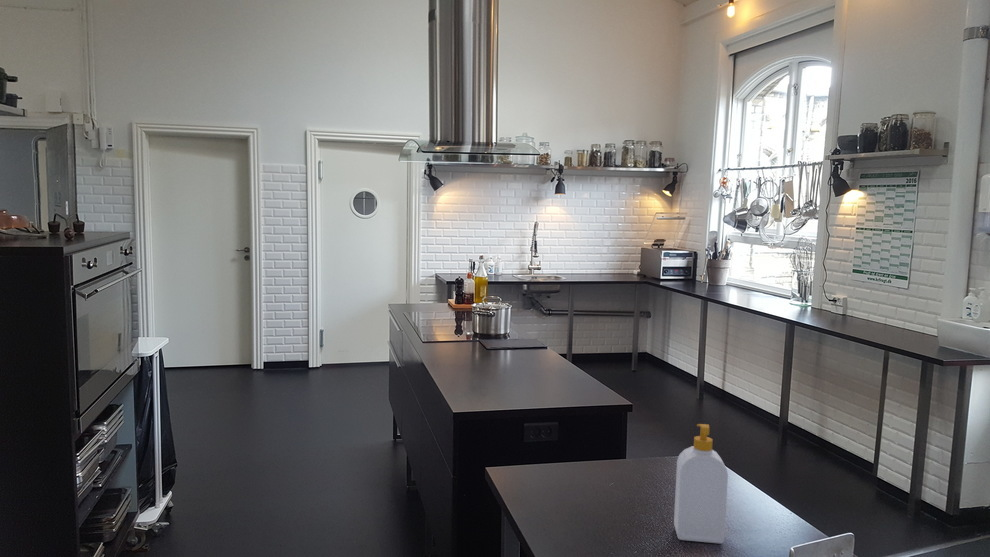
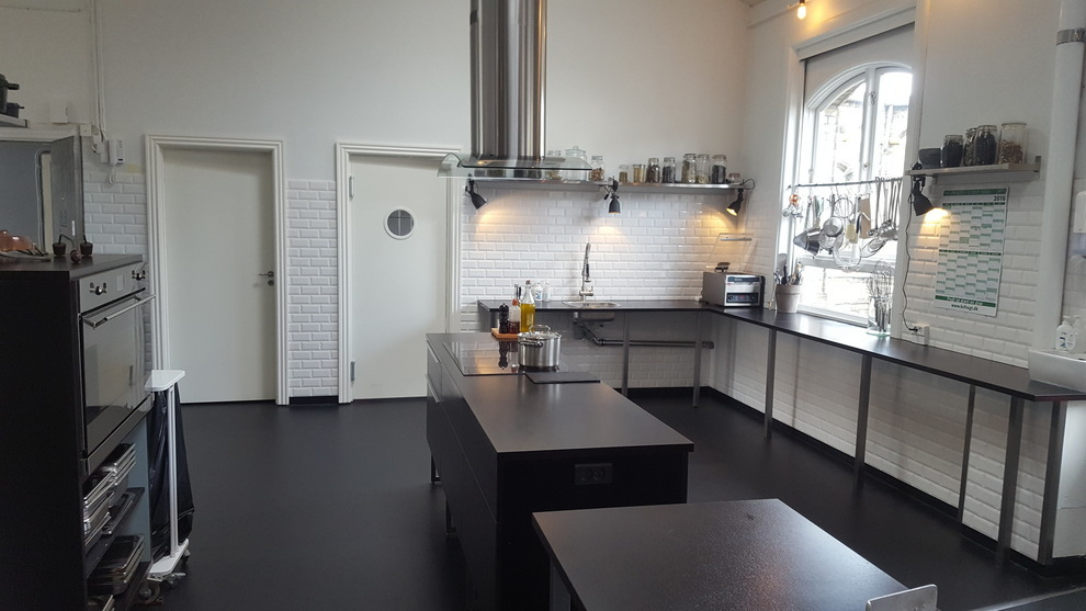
- soap bottle (701, 480)
